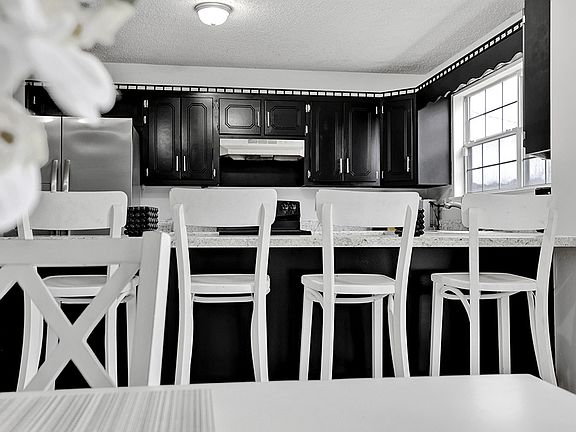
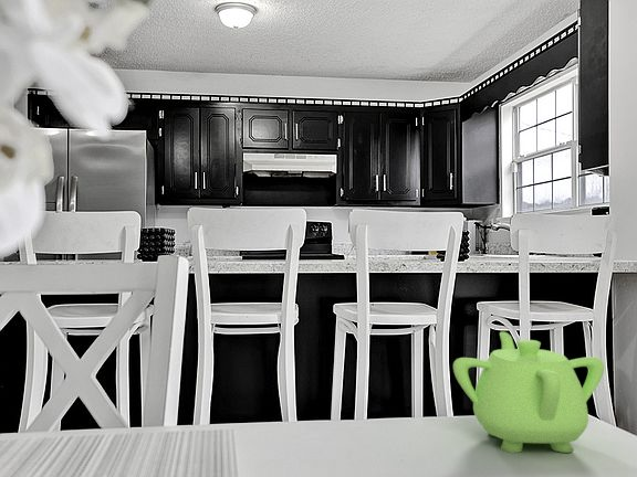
+ teapot (526, 389)
